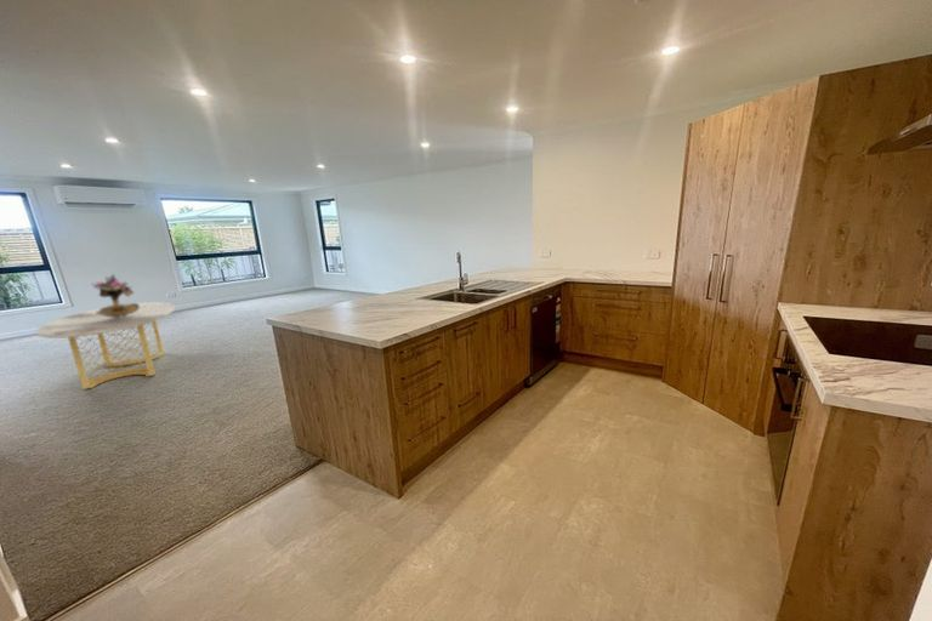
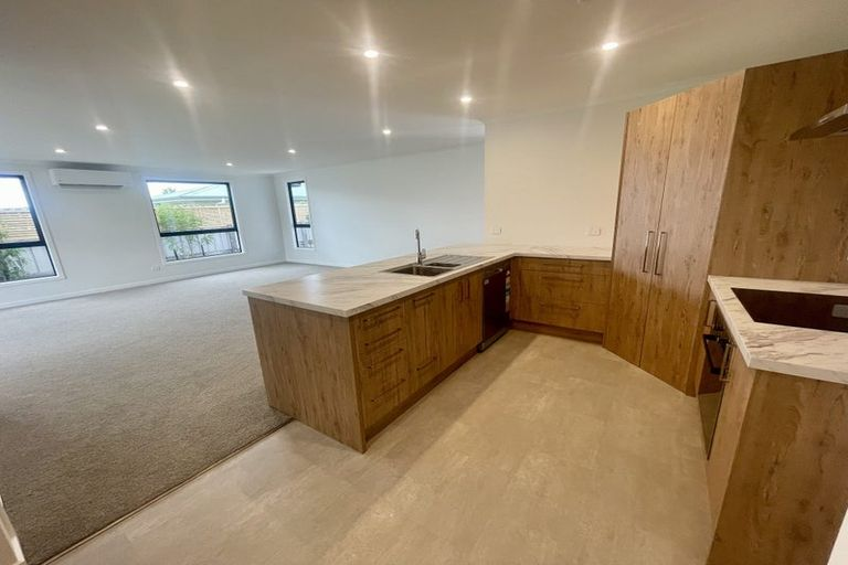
- bouquet (115, 296)
- dining table (121, 341)
